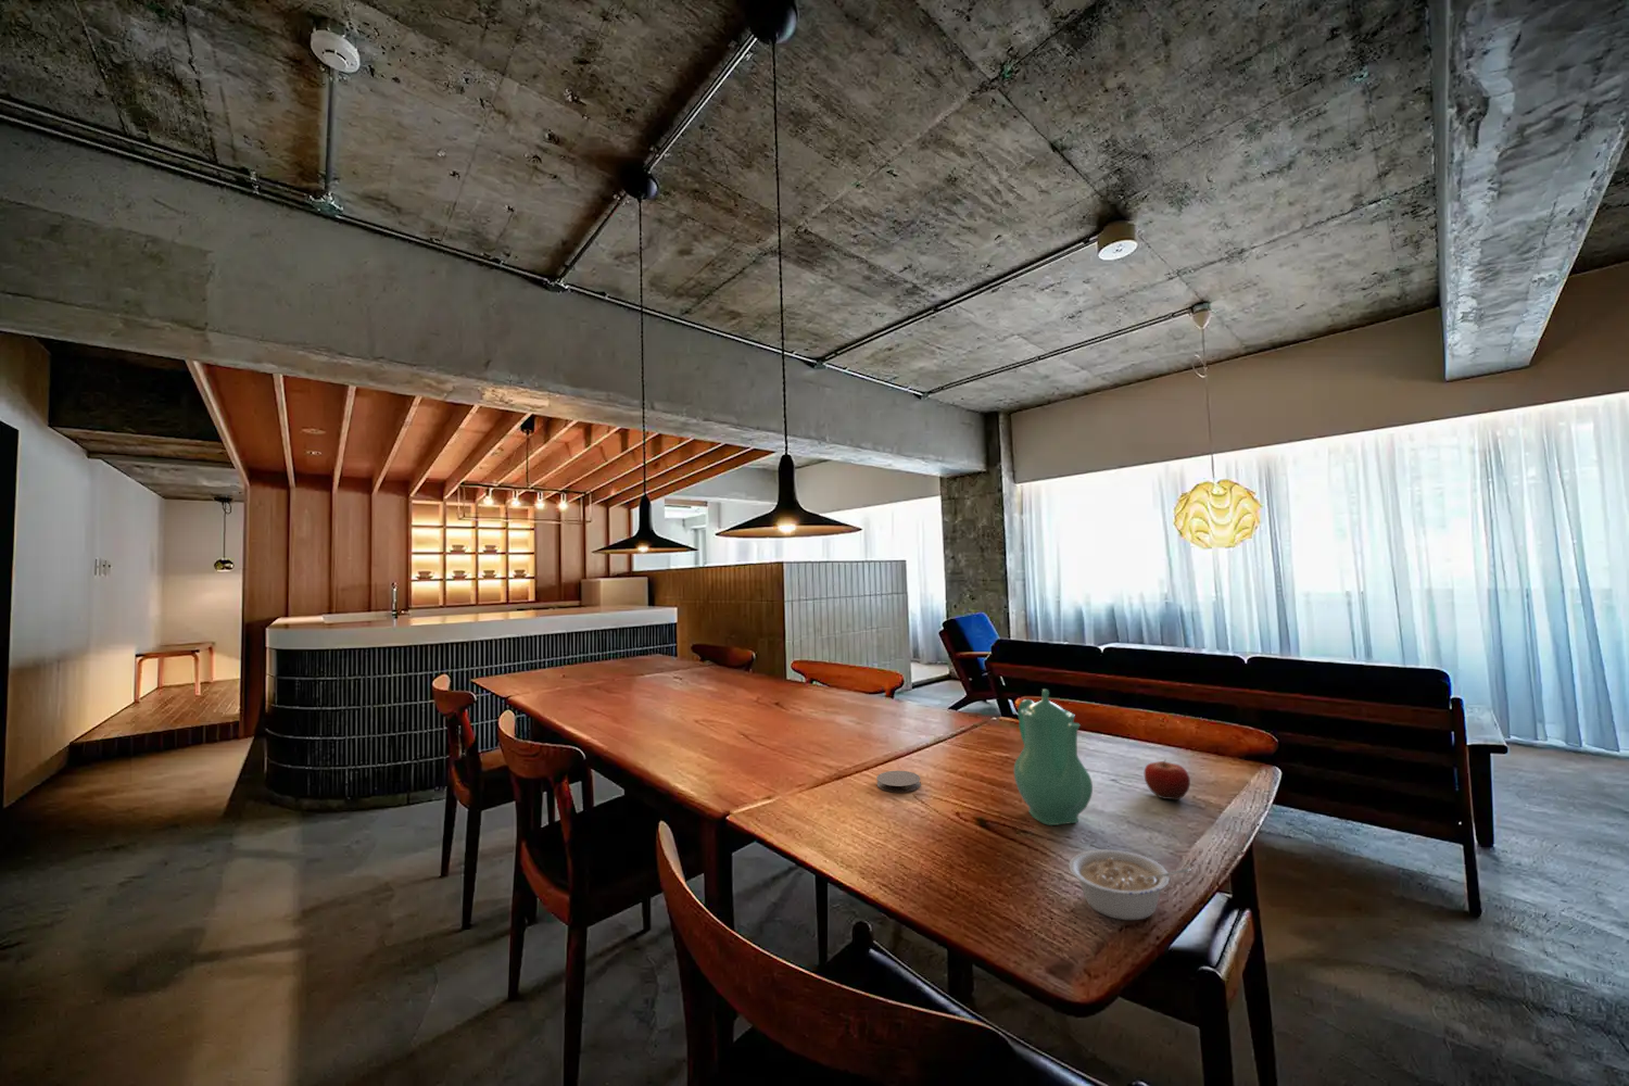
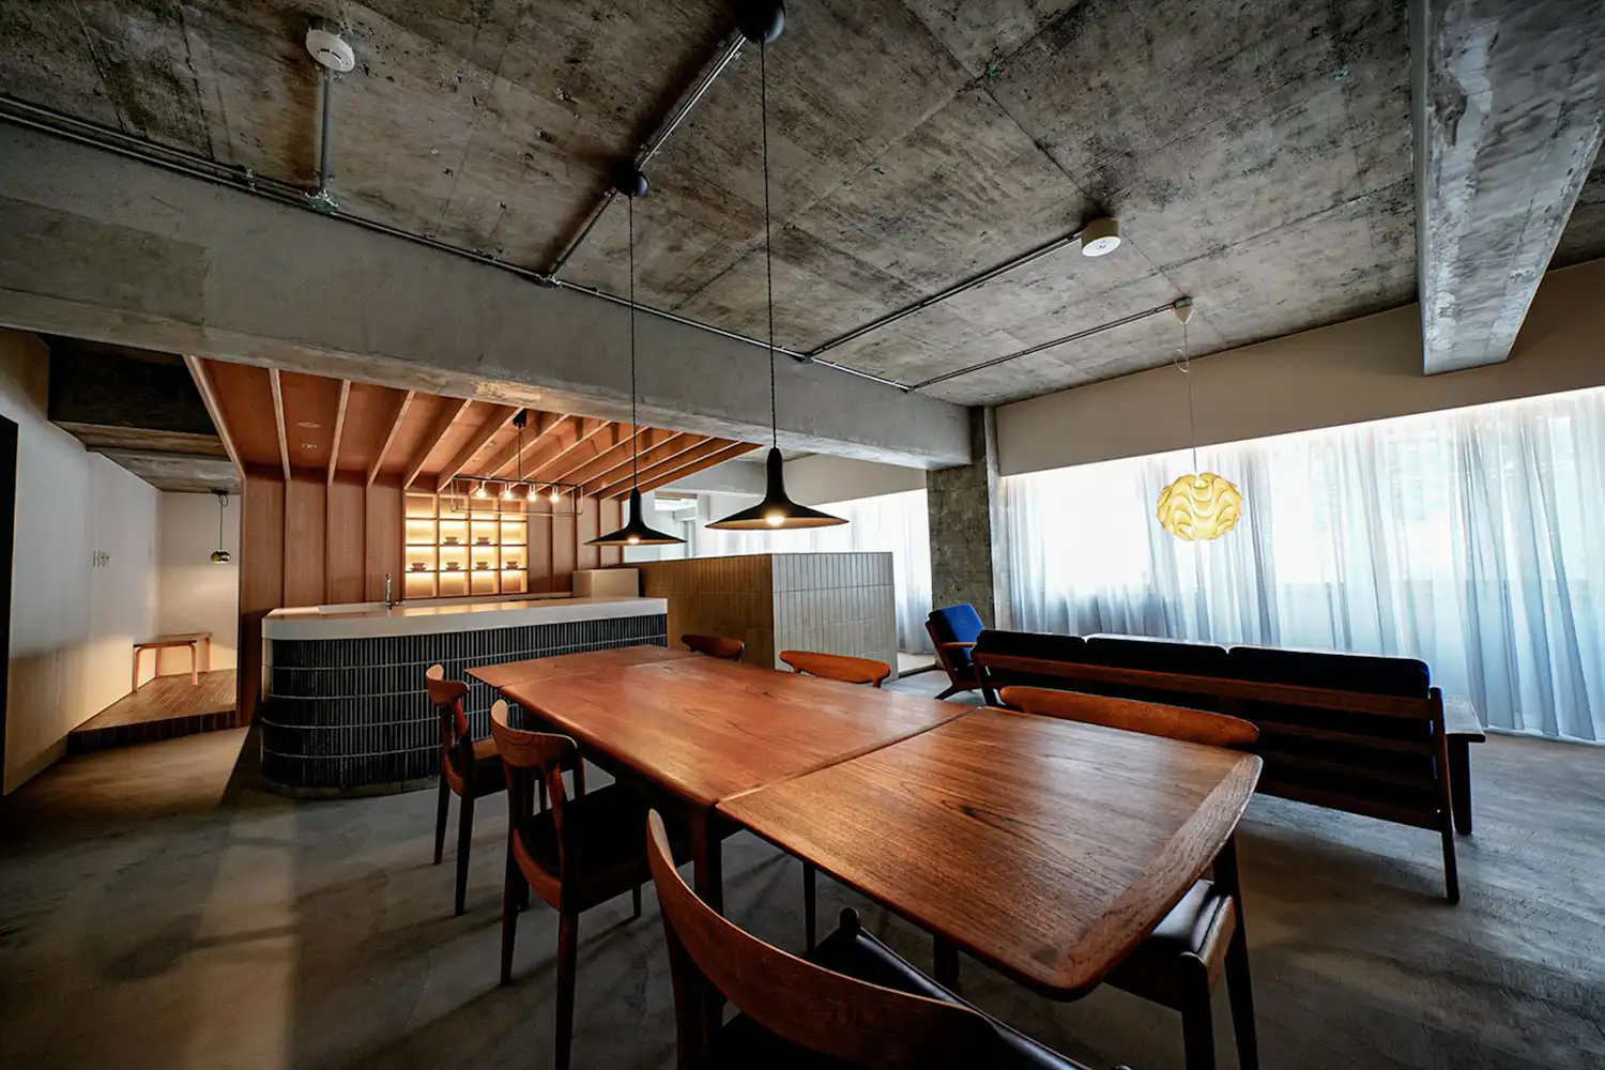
- teapot (1048, 750)
- coaster (898, 781)
- fruit (1166, 777)
- legume (1122, 882)
